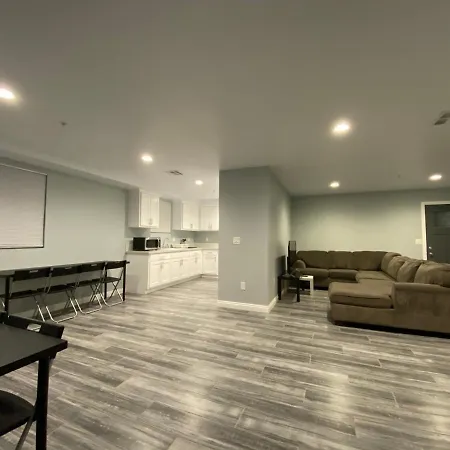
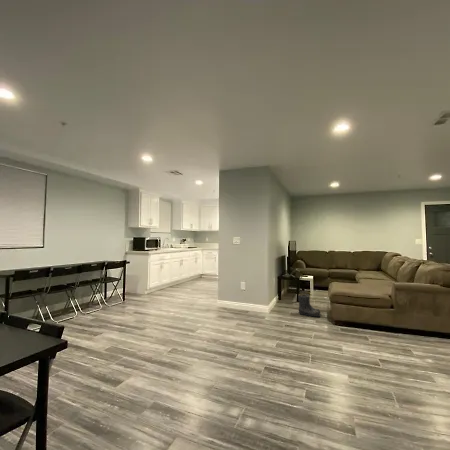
+ boots (309, 304)
